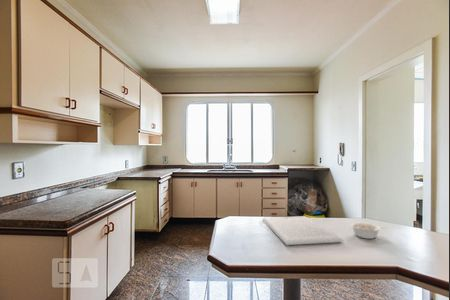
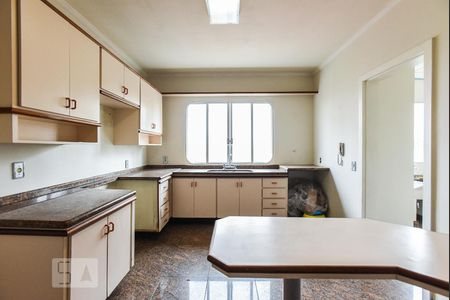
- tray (297, 228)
- legume (366, 230)
